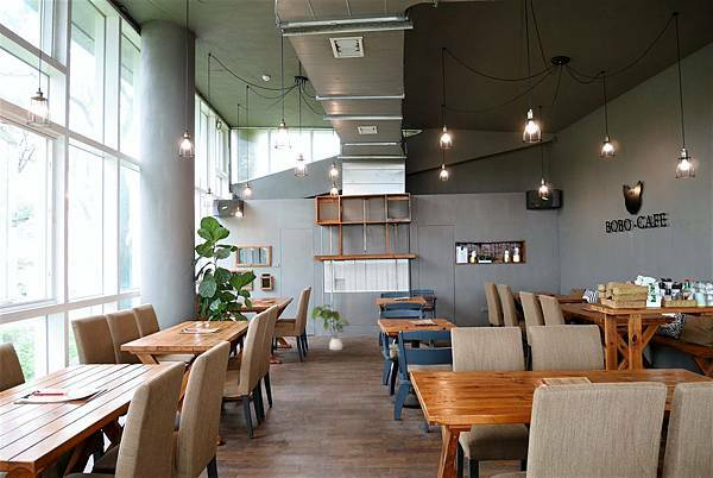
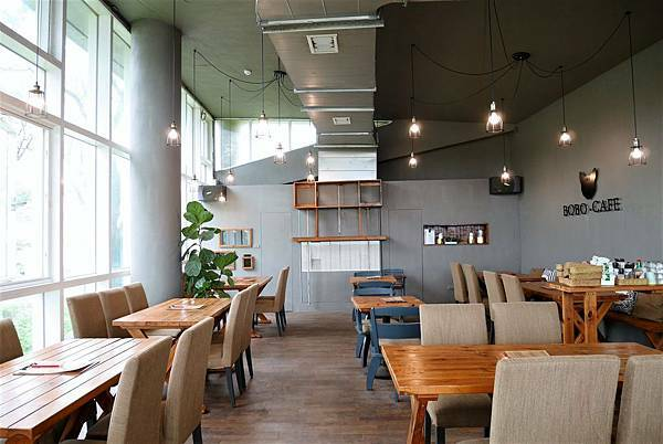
- house plant (328, 327)
